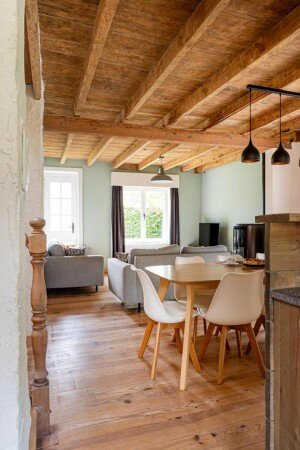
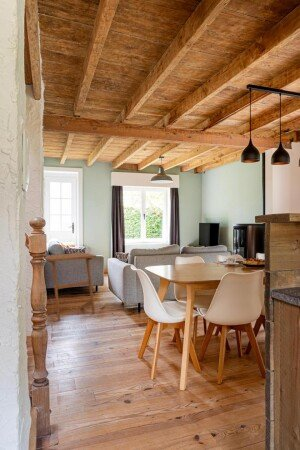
+ side table (69, 284)
